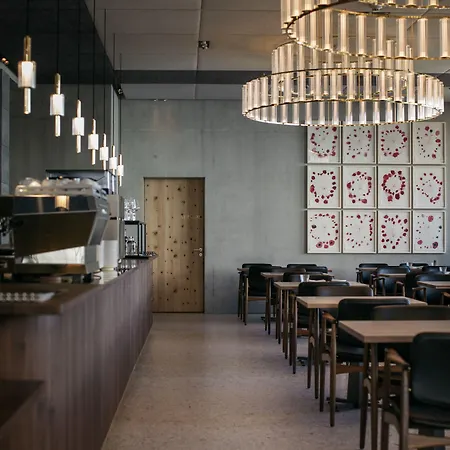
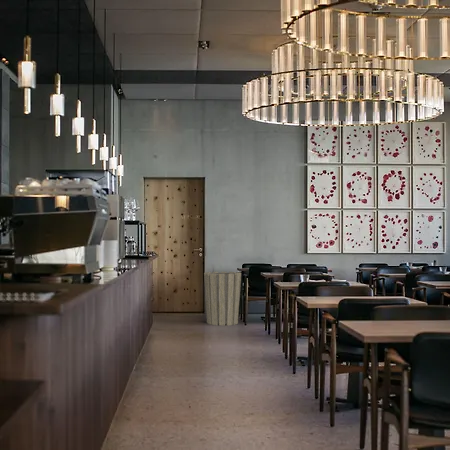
+ trash can (222, 298)
